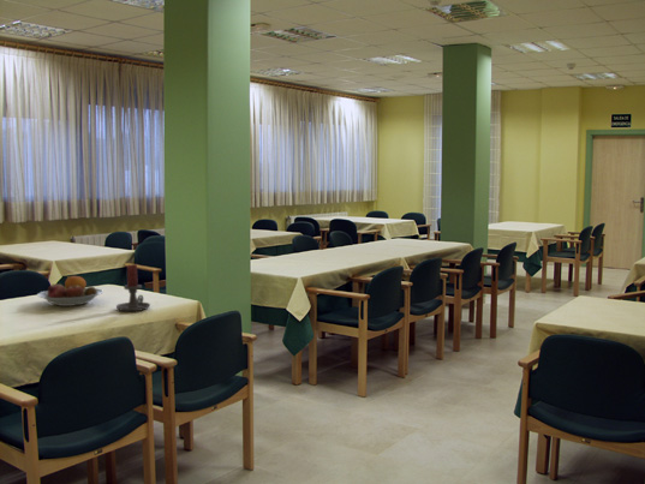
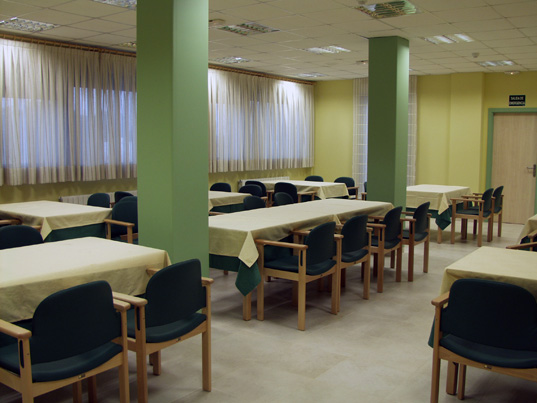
- fruit bowl (71, 289)
- candle holder (135, 285)
